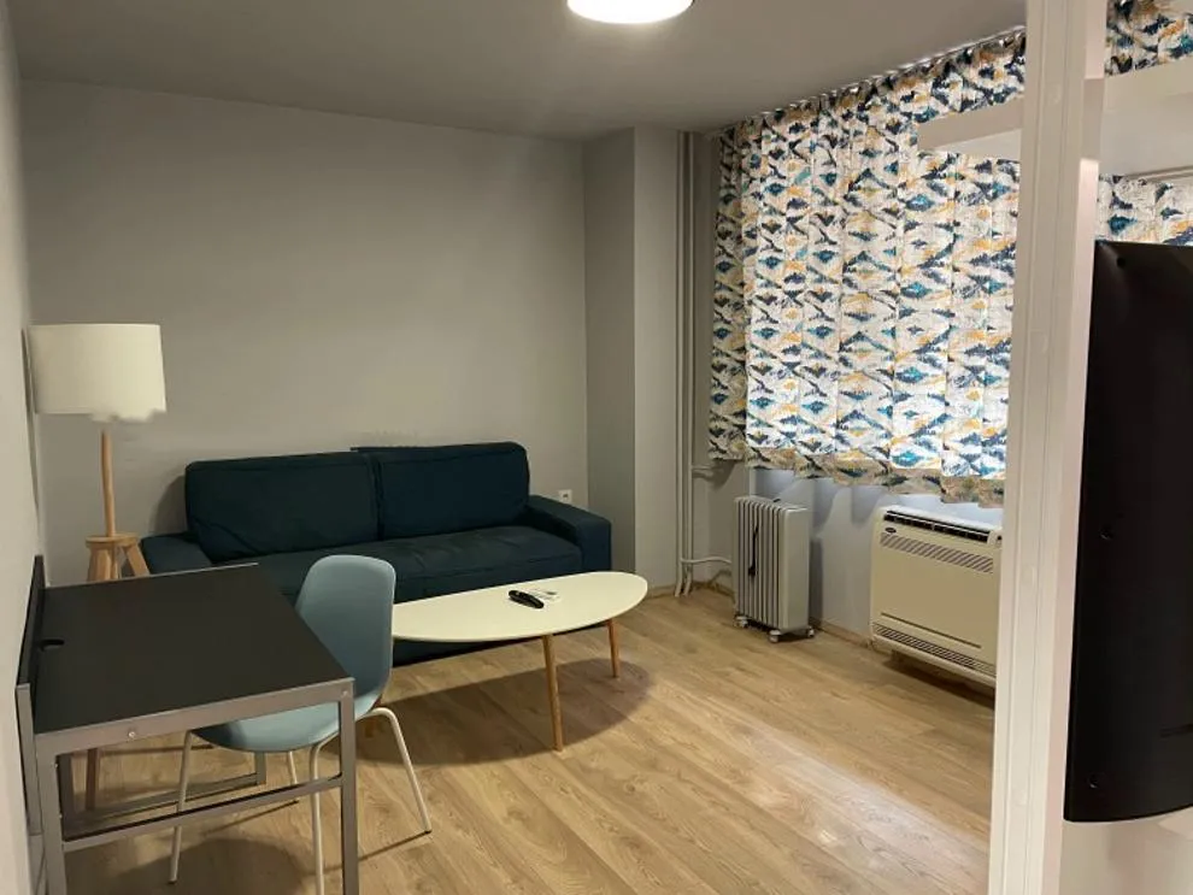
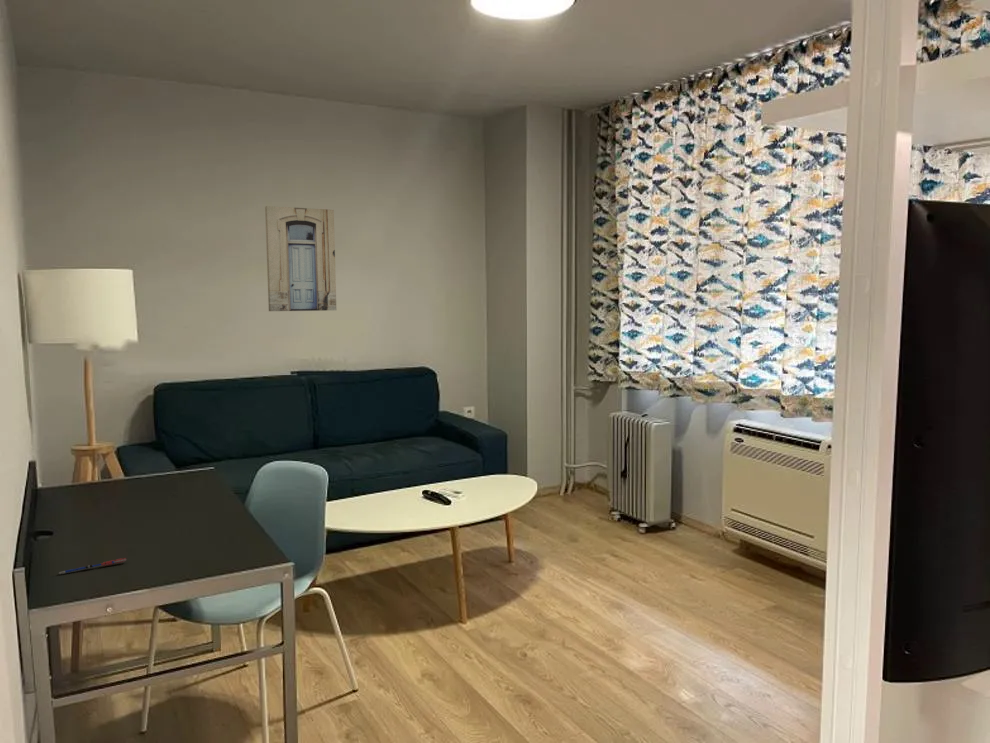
+ wall art (301, 259)
+ pen (93, 565)
